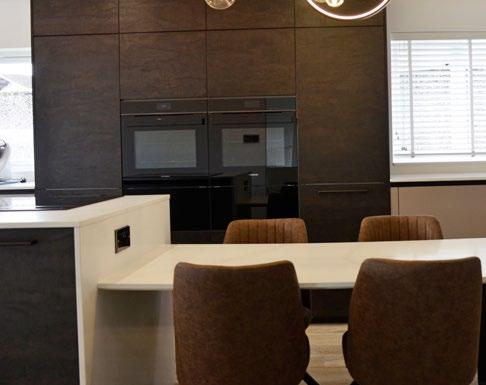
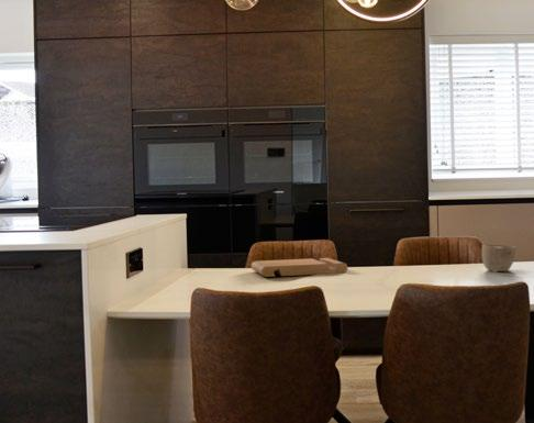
+ cutting board (298, 266)
+ cup (497, 258)
